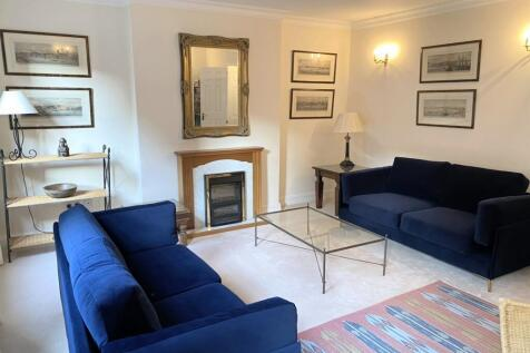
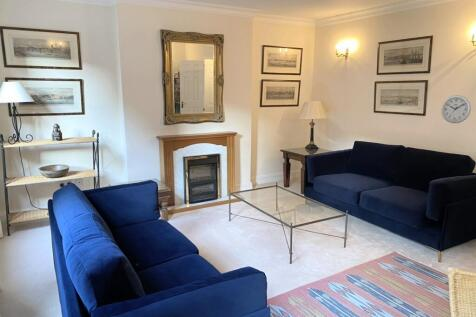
+ wall clock (455, 109)
